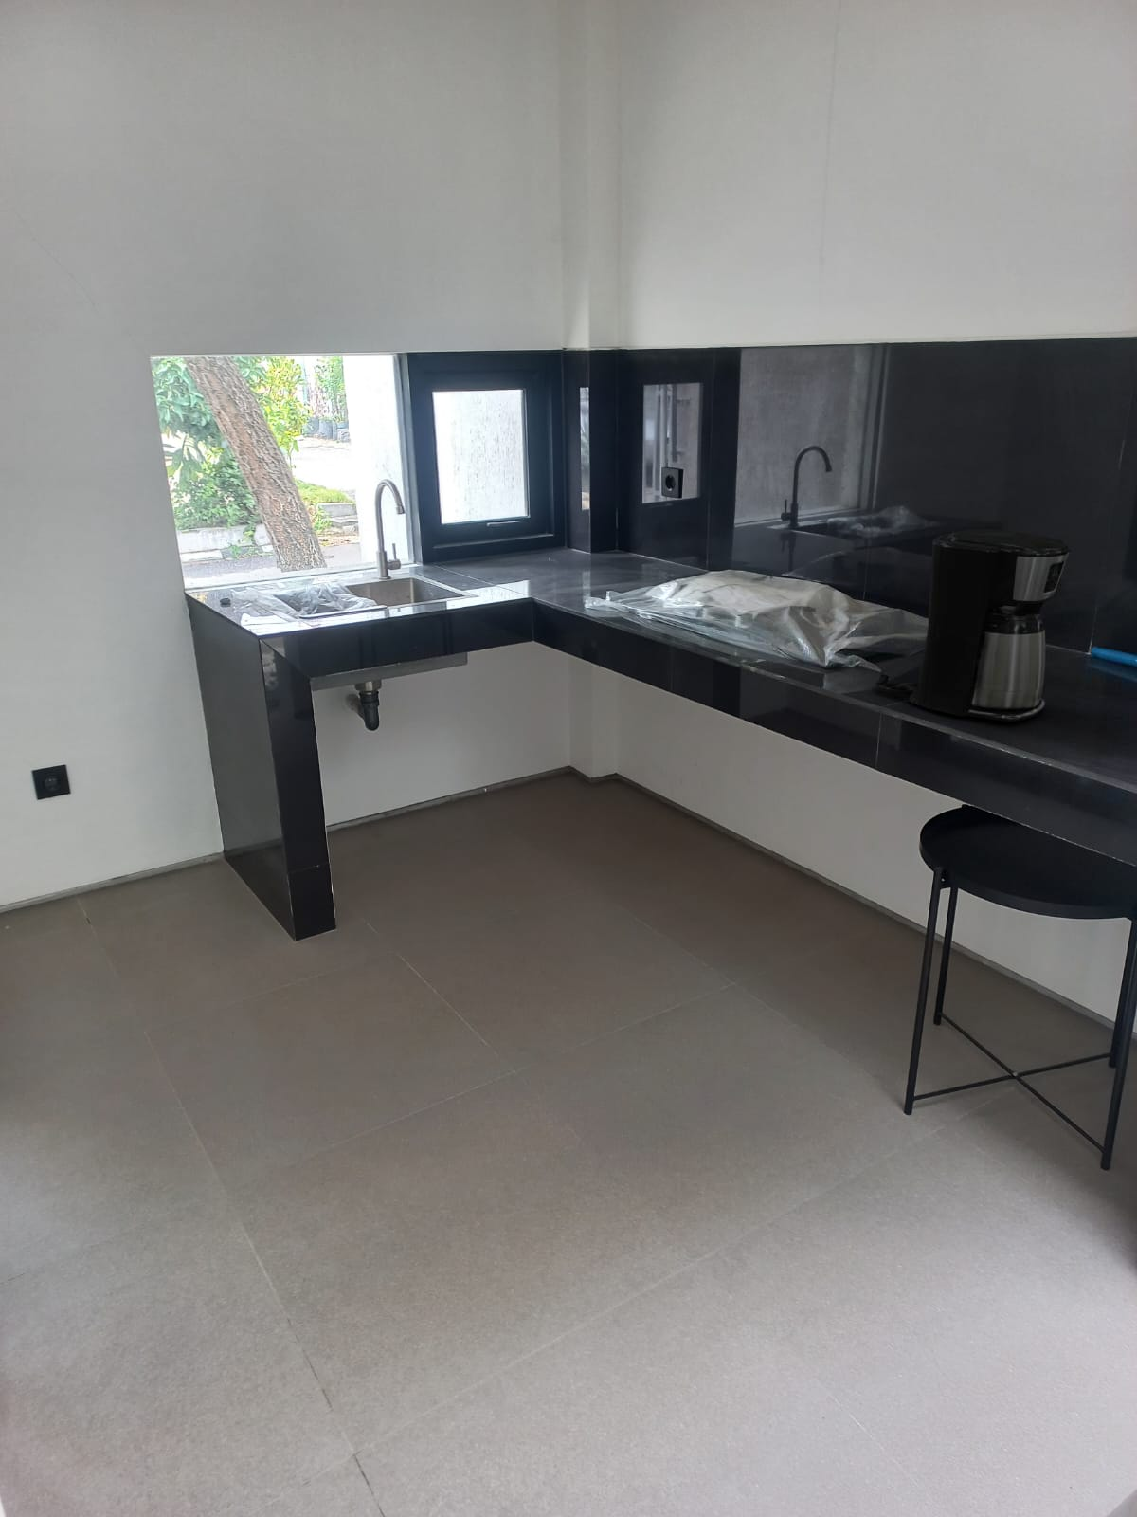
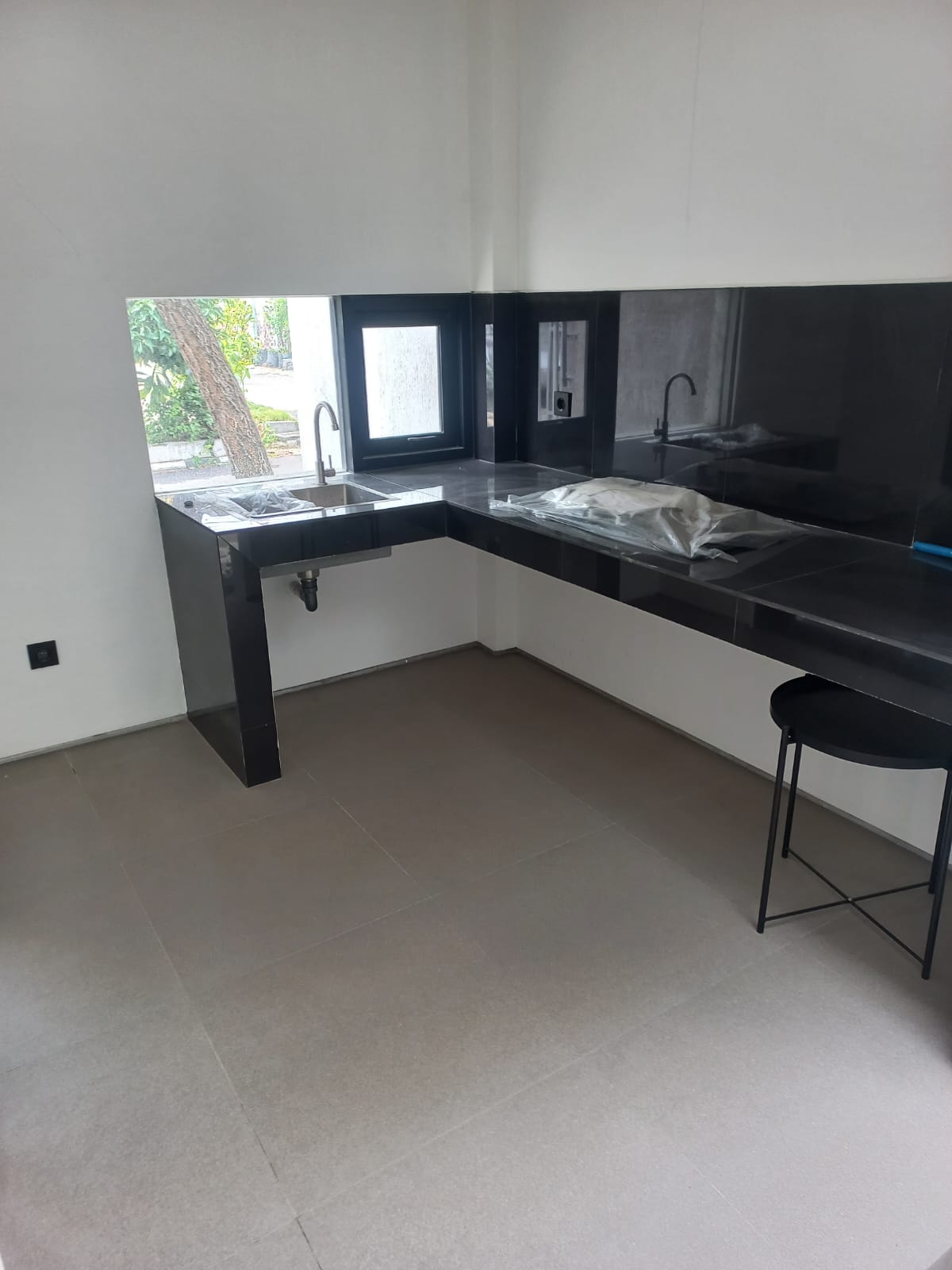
- coffee maker (976, 618)
